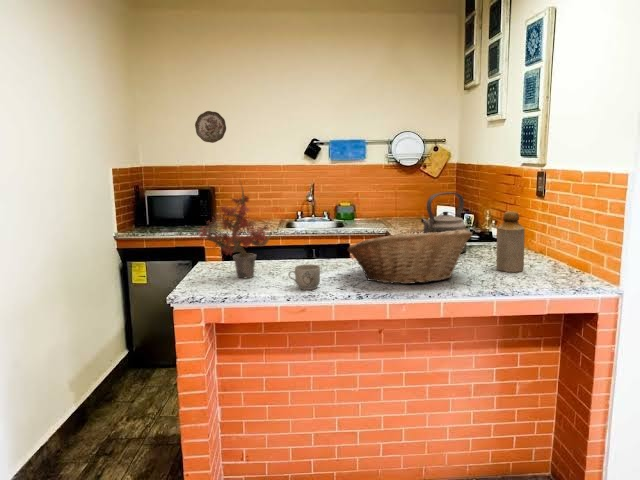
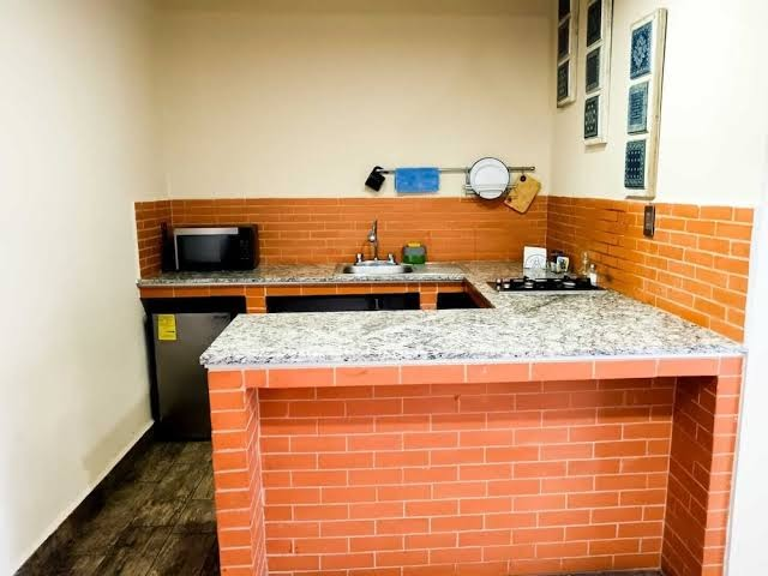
- potted plant (240, 229)
- kettle (442, 222)
- decorative plate (210, 127)
- bottle (510, 240)
- mug (304, 277)
- fruit basket (409, 252)
